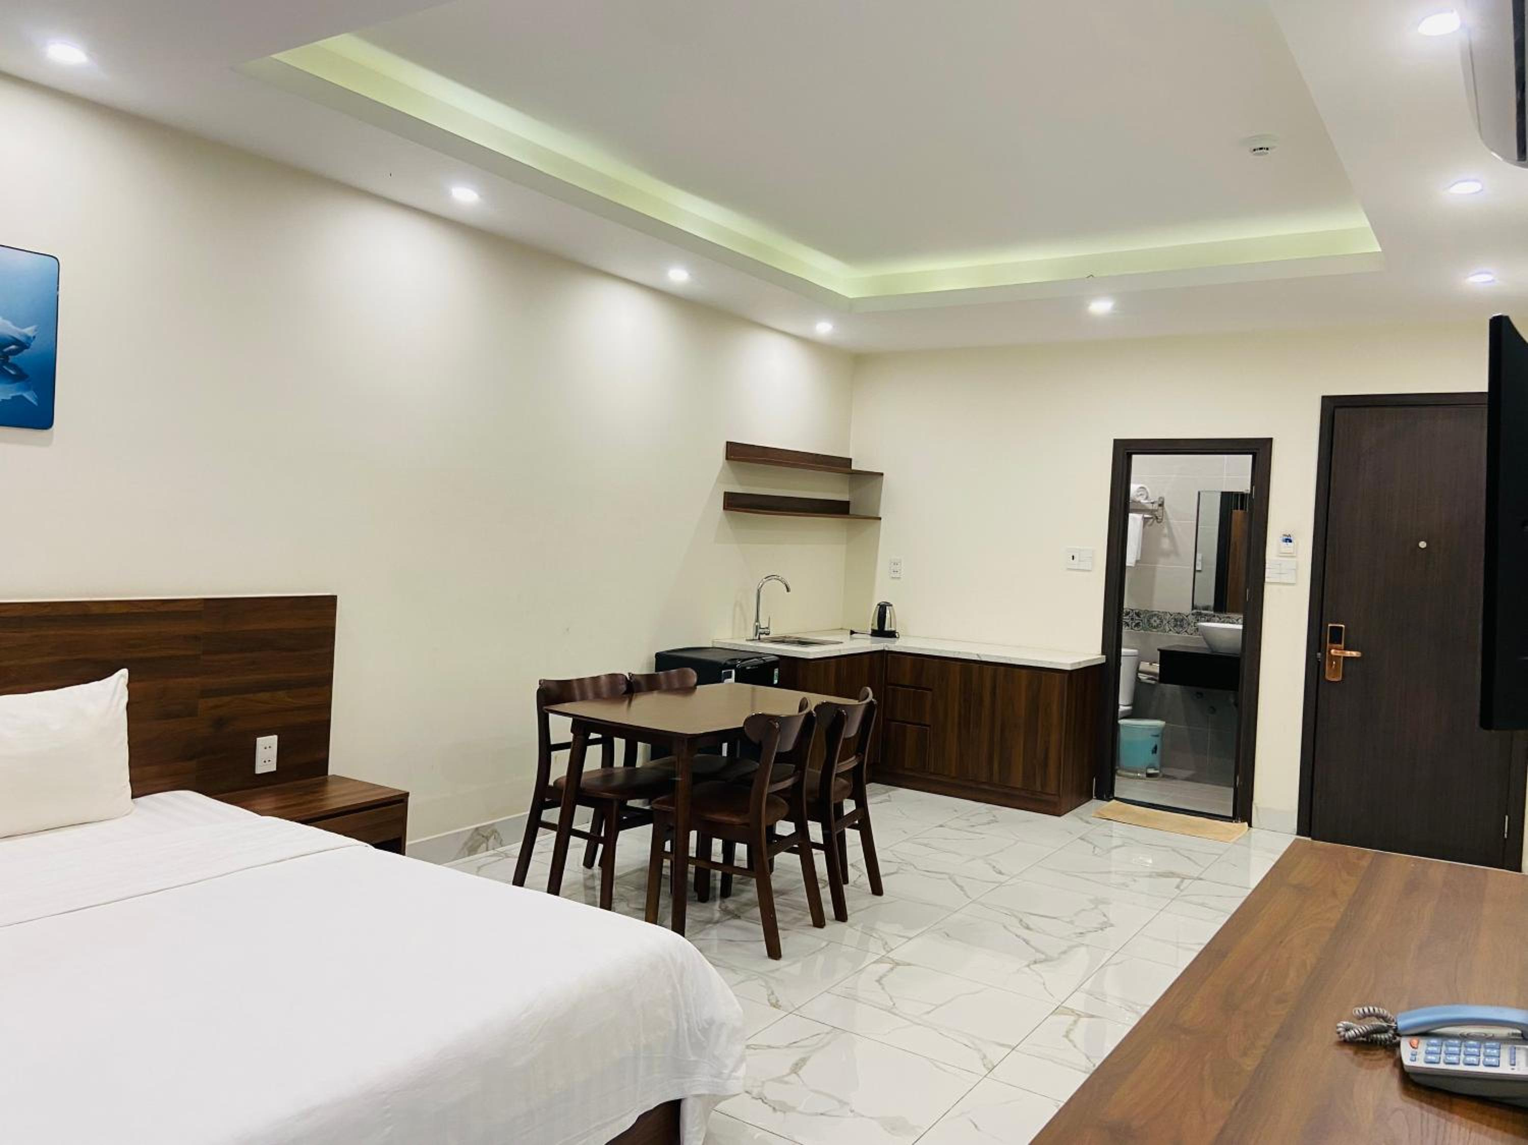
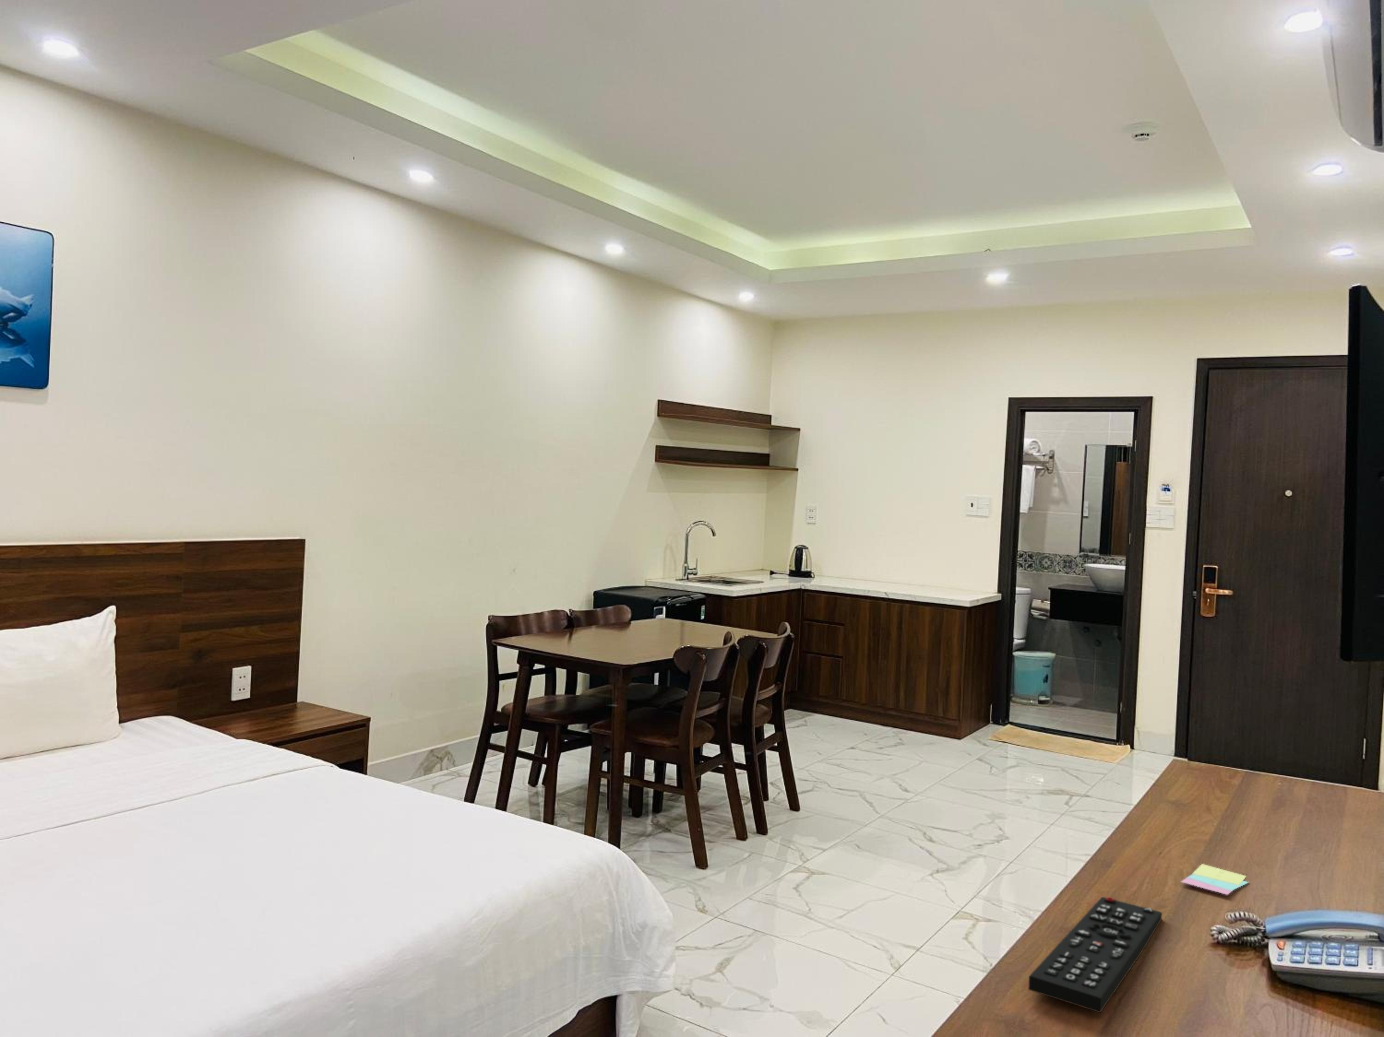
+ sticky notes (1216, 878)
+ remote control (1101, 945)
